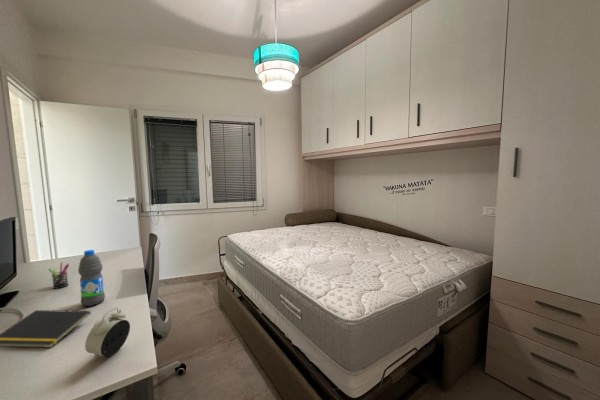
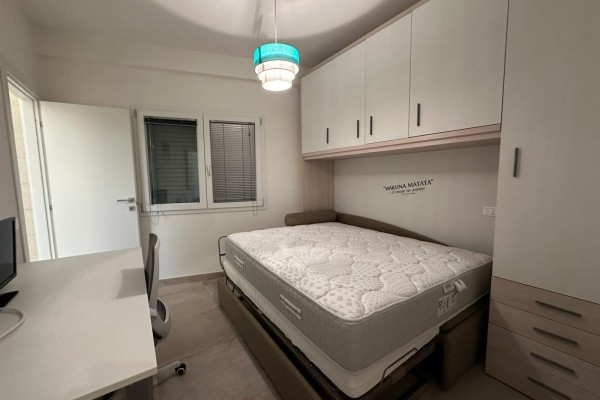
- notepad (42, 327)
- pen holder (58, 275)
- alarm clock (108, 331)
- water bottle (91, 276)
